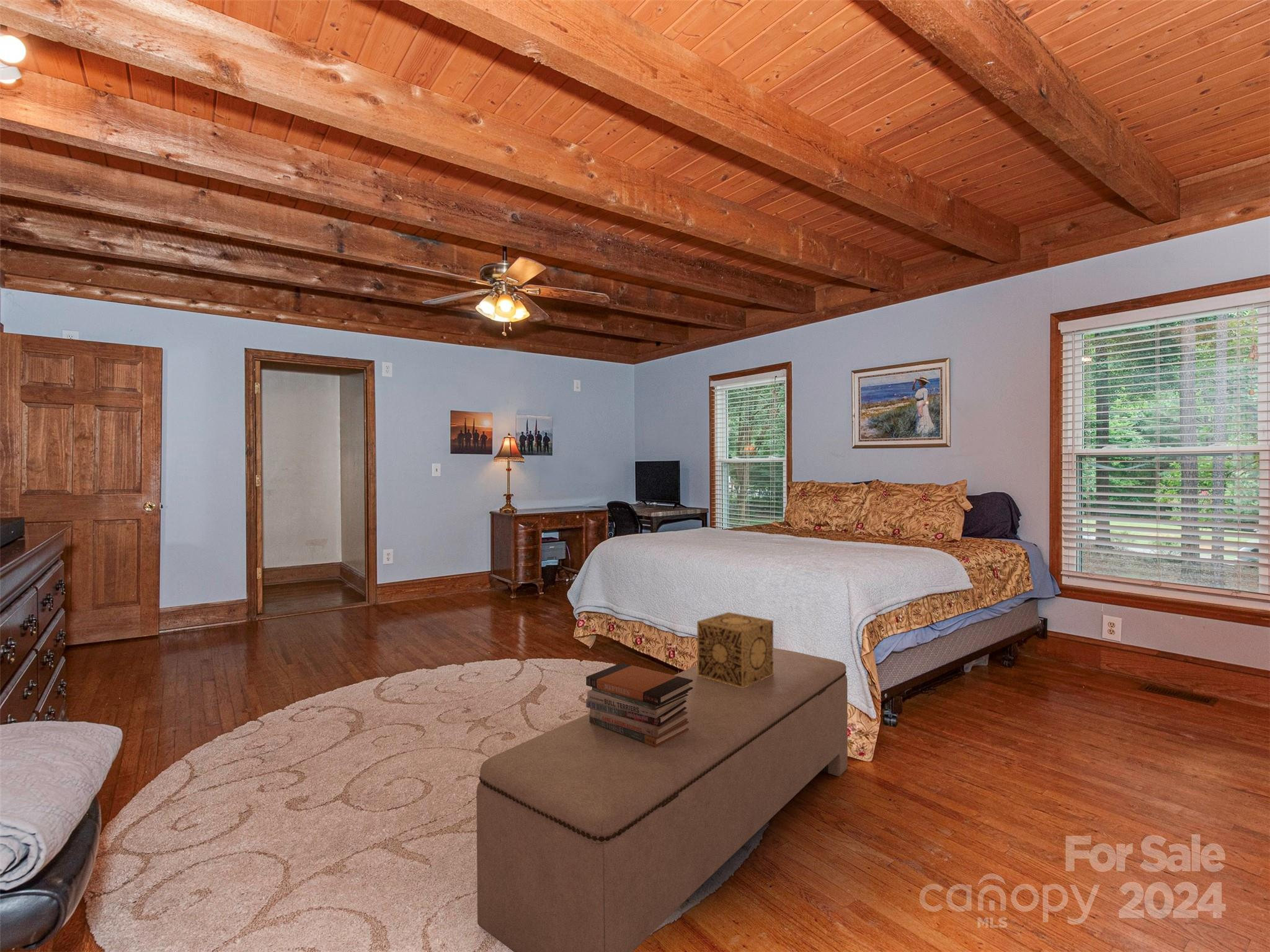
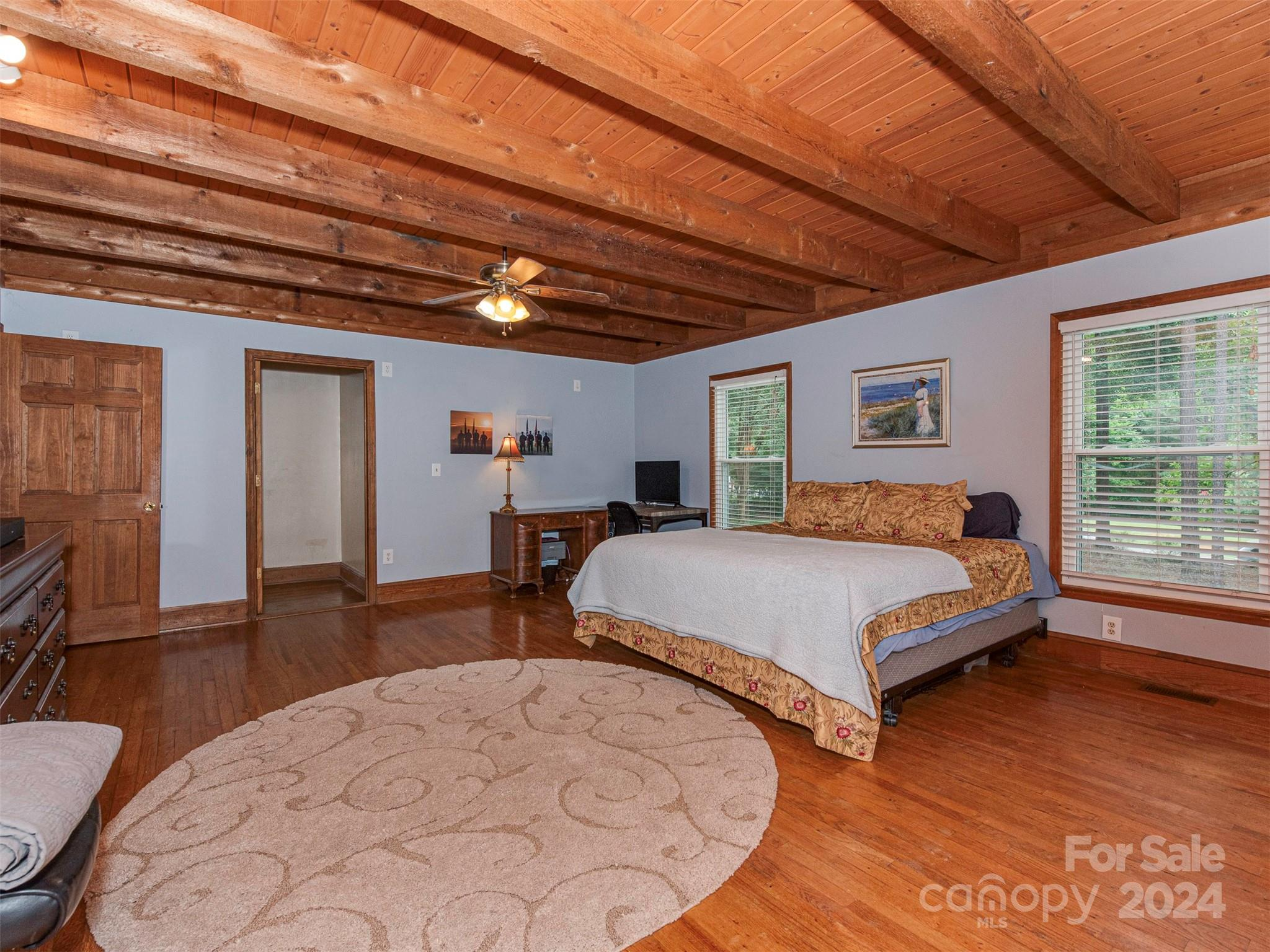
- decorative box (735, 647)
- book stack (637, 701)
- bench (700, 764)
